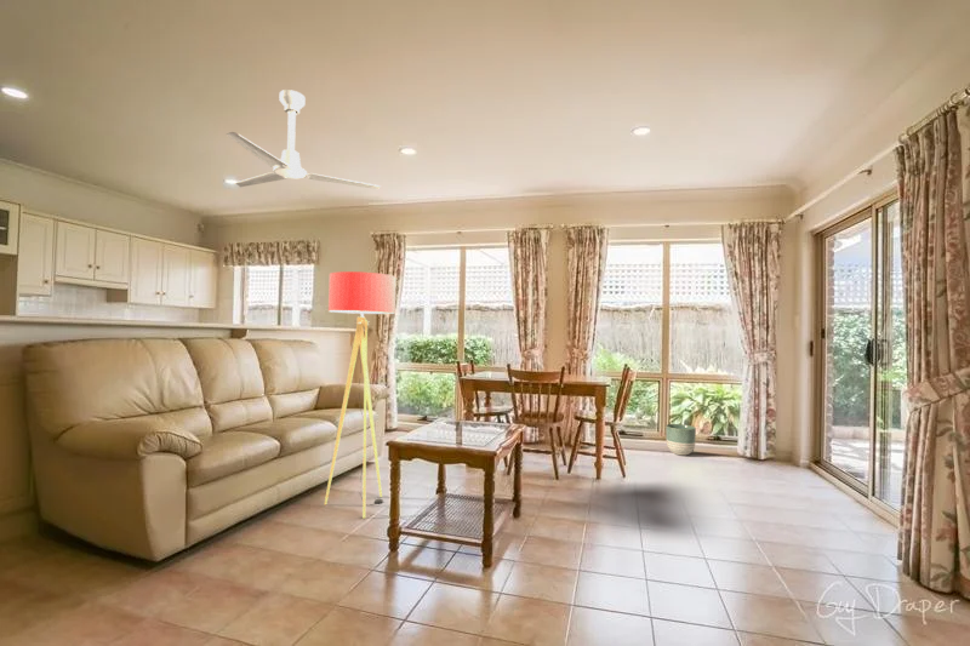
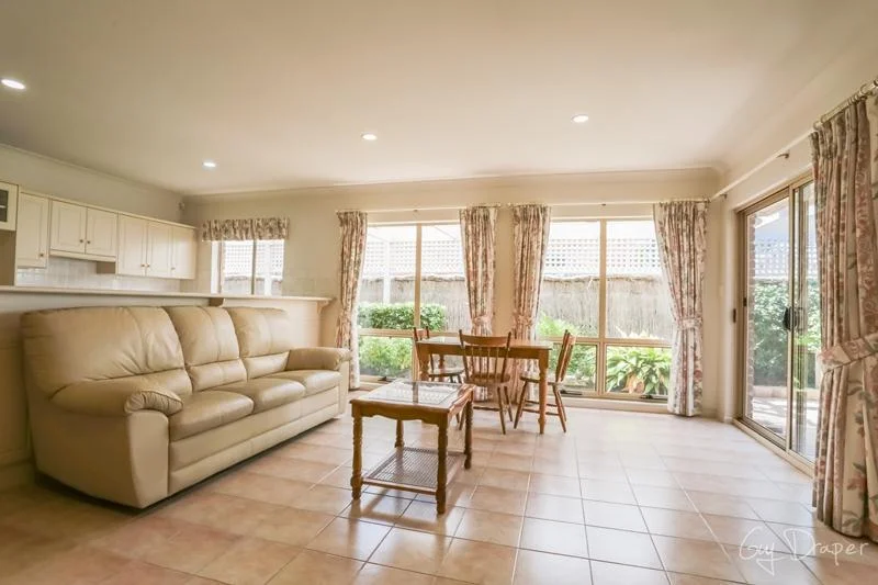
- planter (680, 440)
- ceiling fan (295, 131)
- floor lamp (364, 390)
